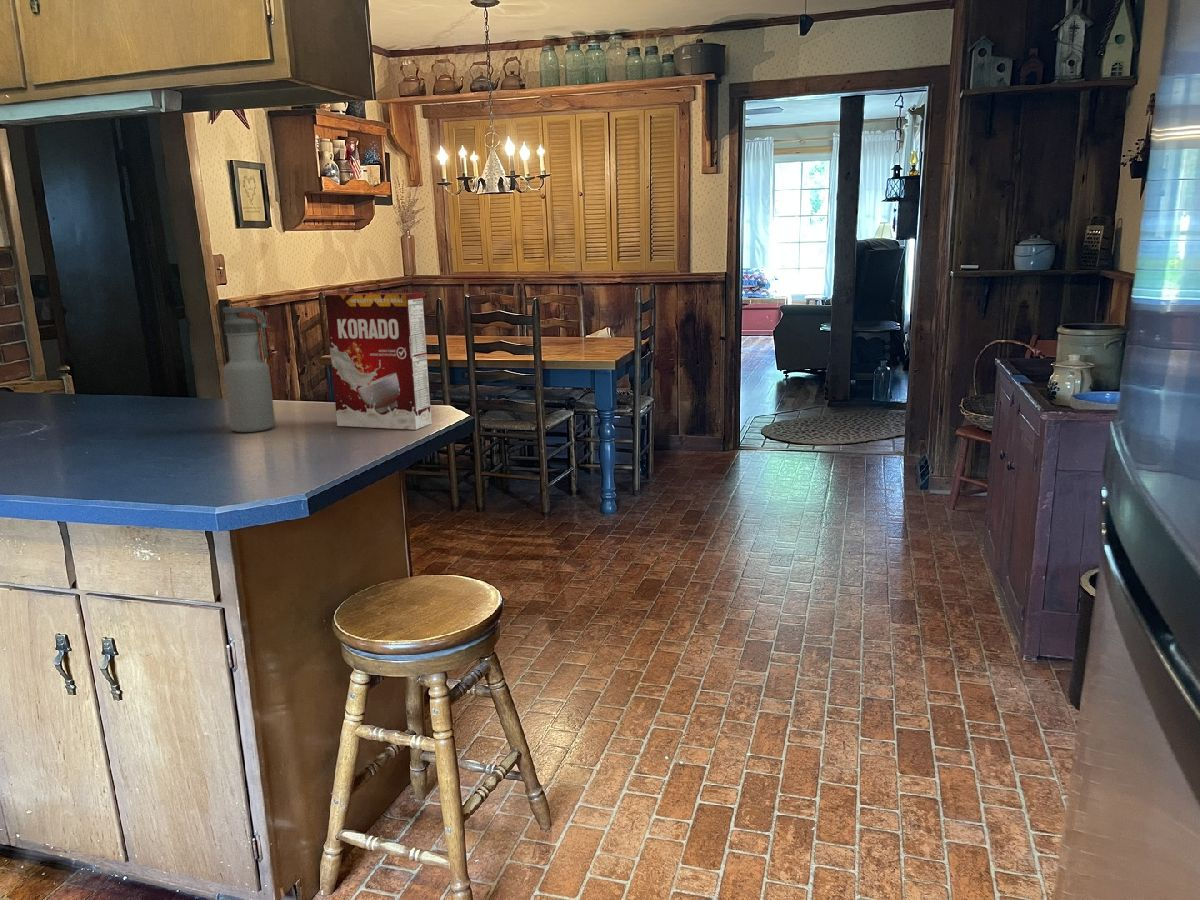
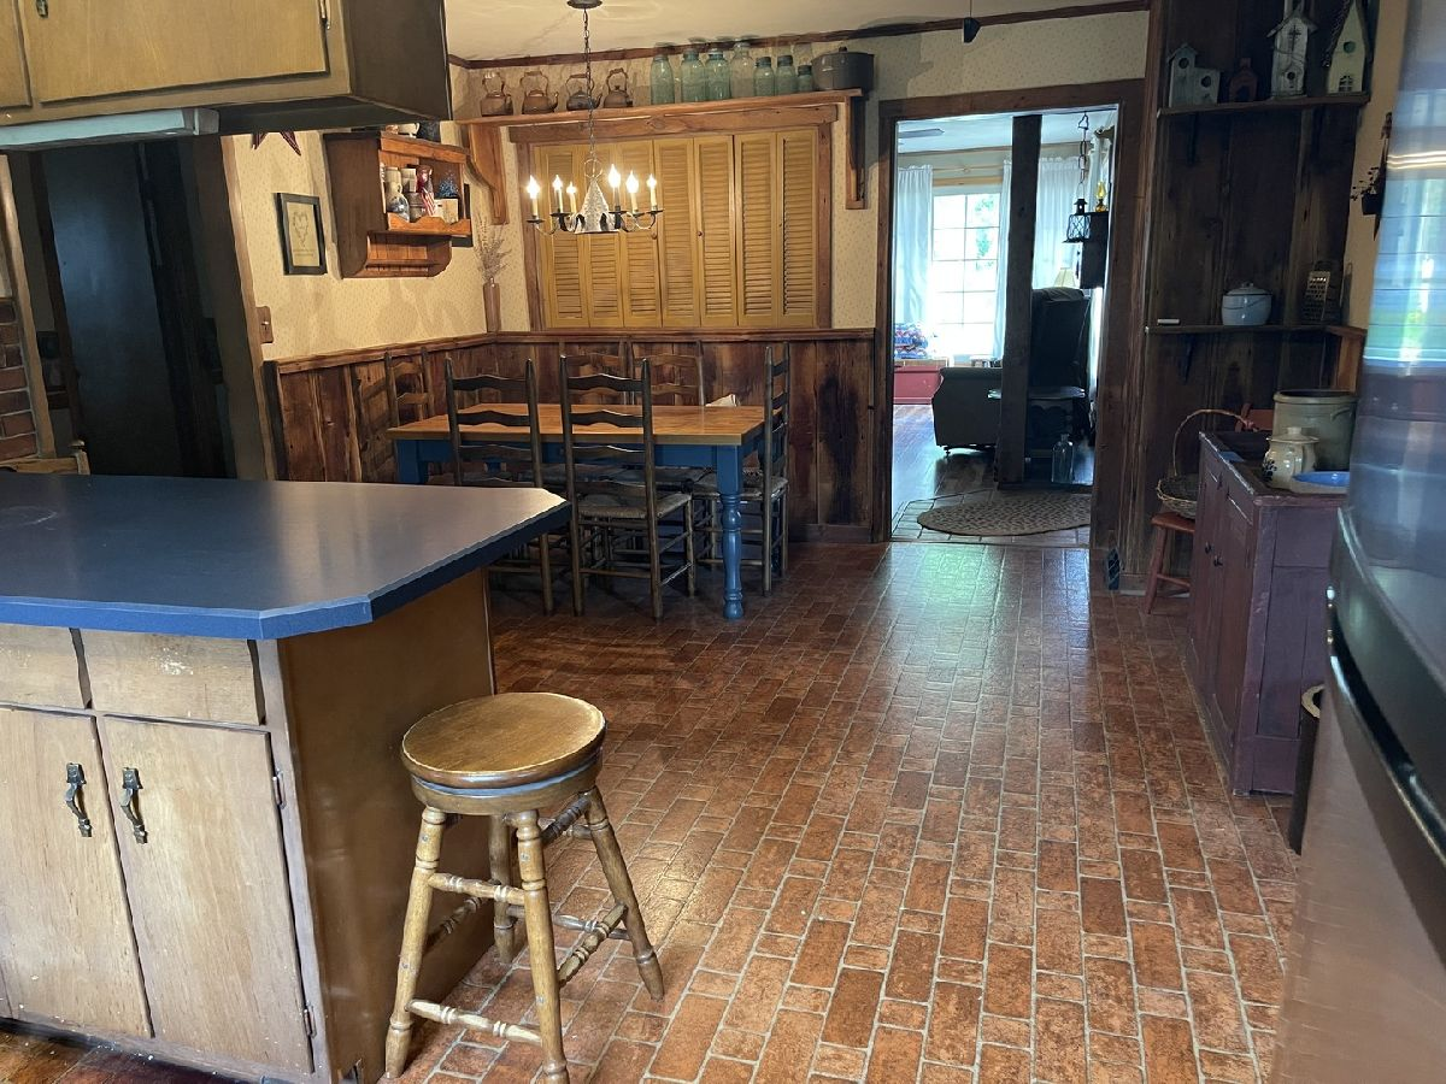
- water bottle (247, 368)
- cereal box (379, 360)
